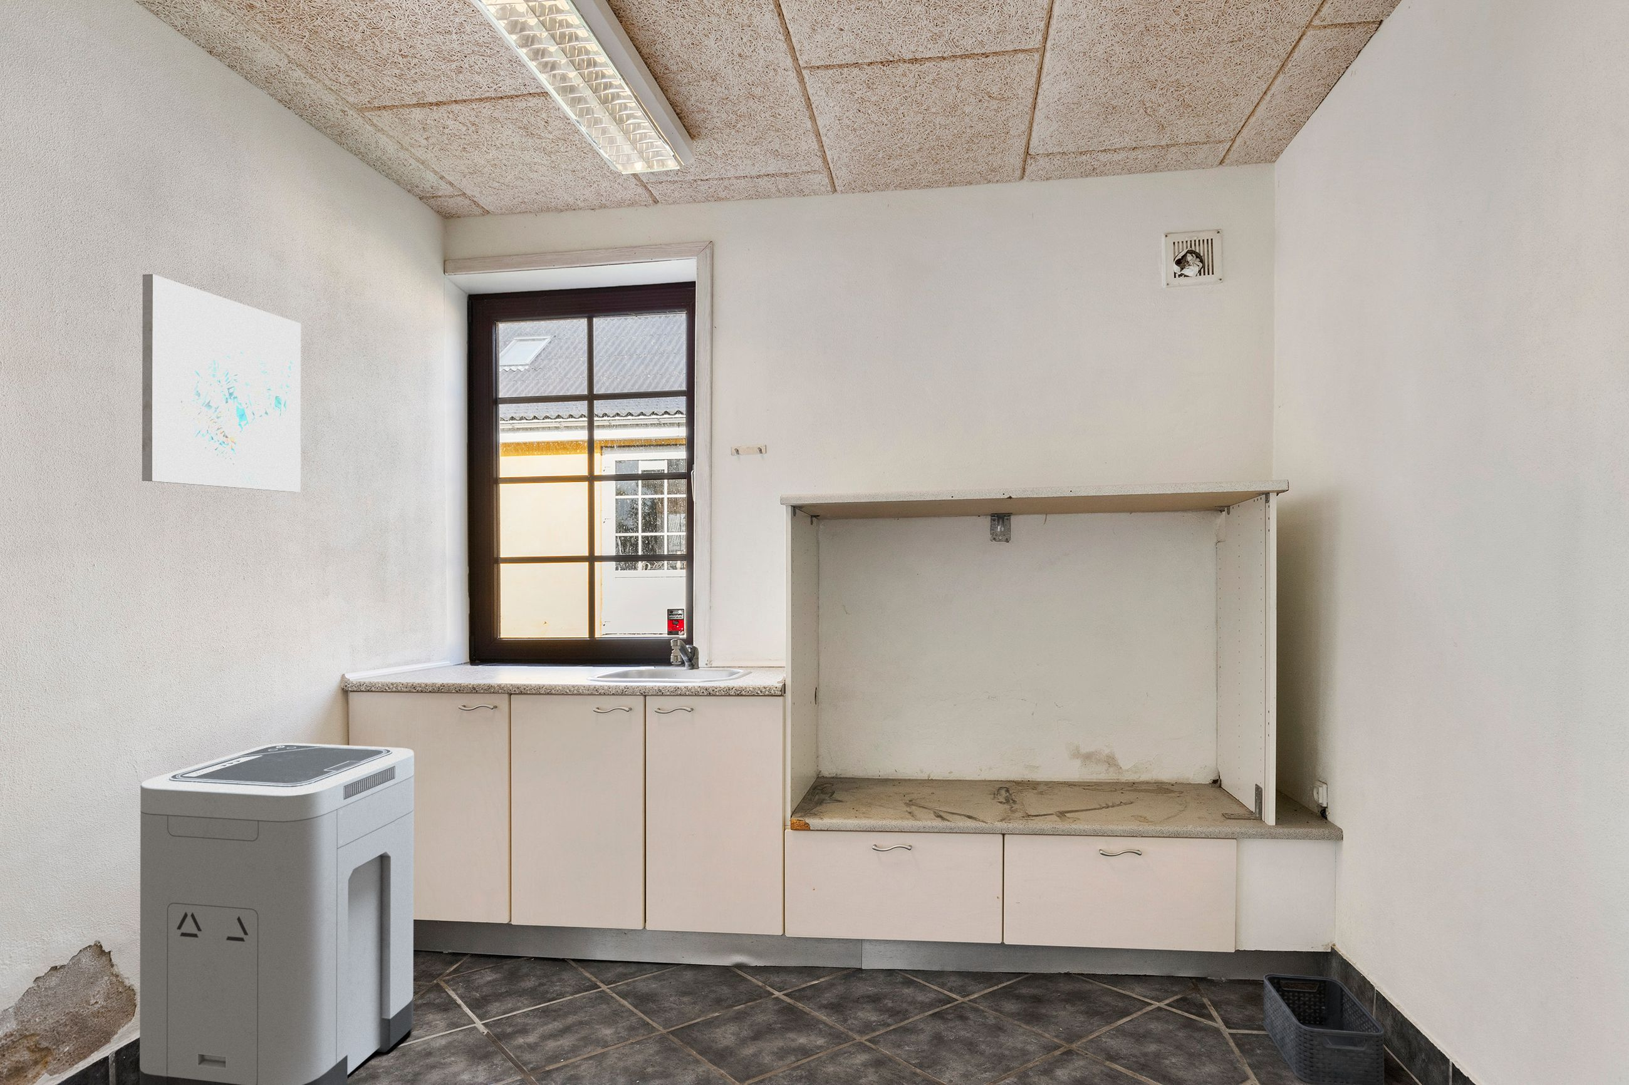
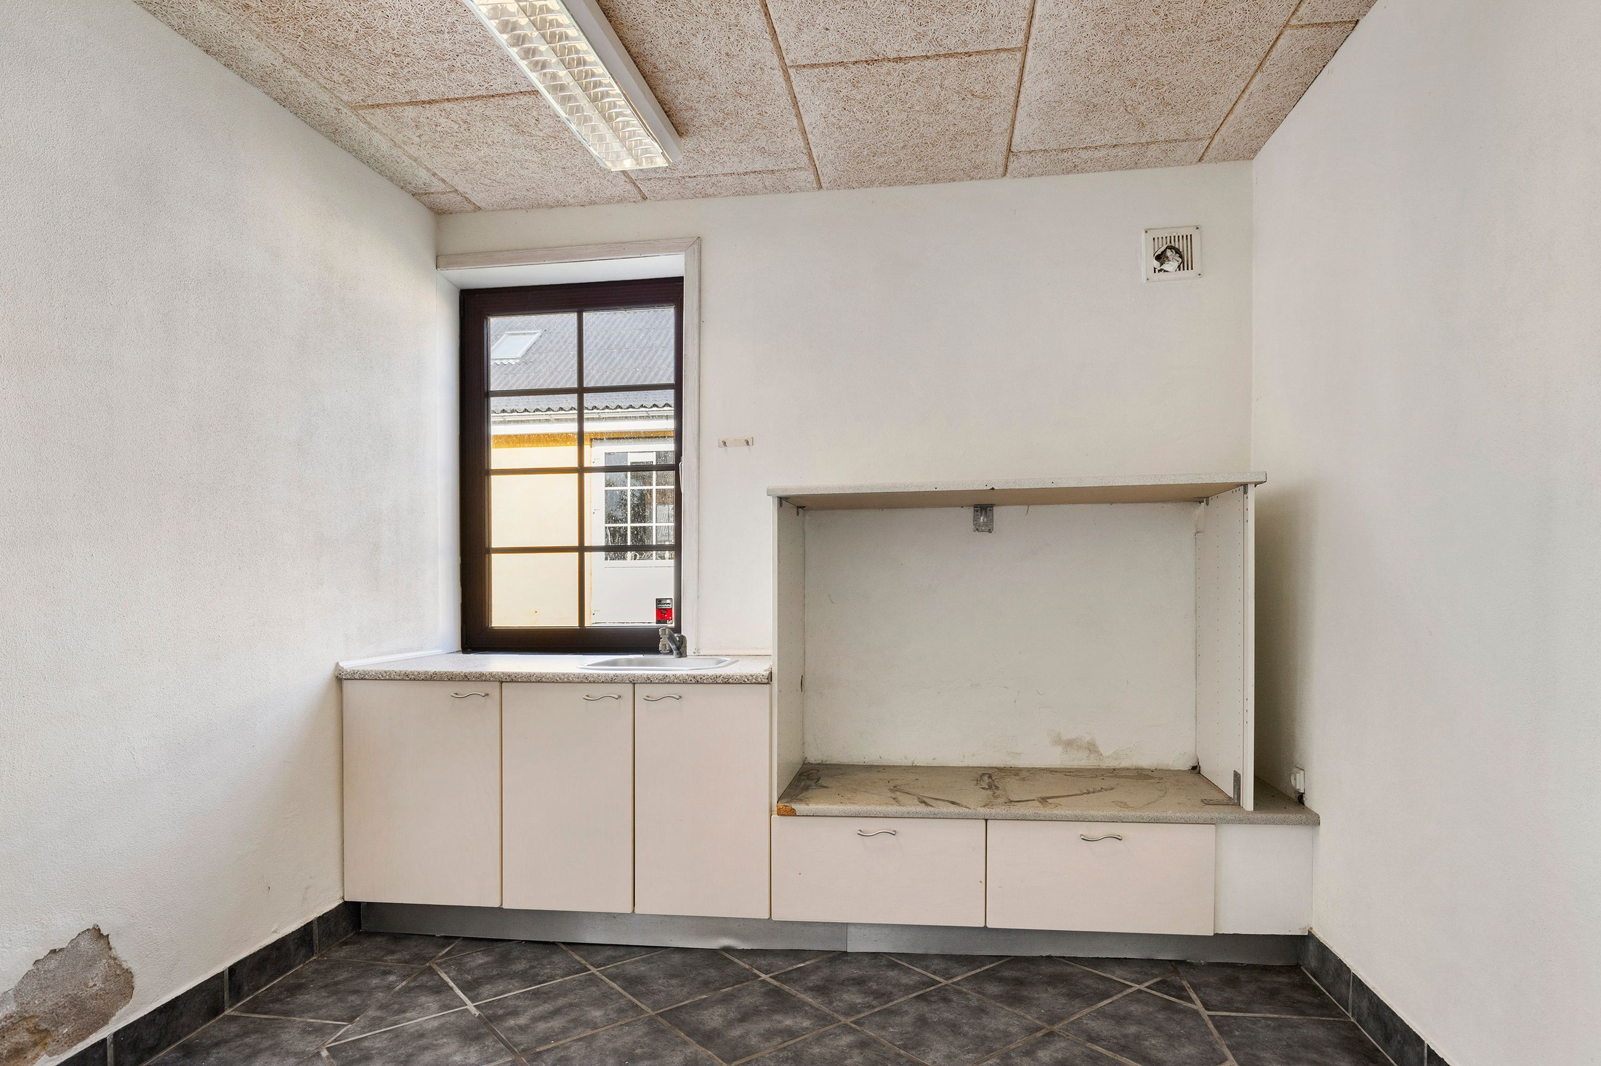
- trash can (286, 912)
- storage bin (1320, 1027)
- wall art (229, 394)
